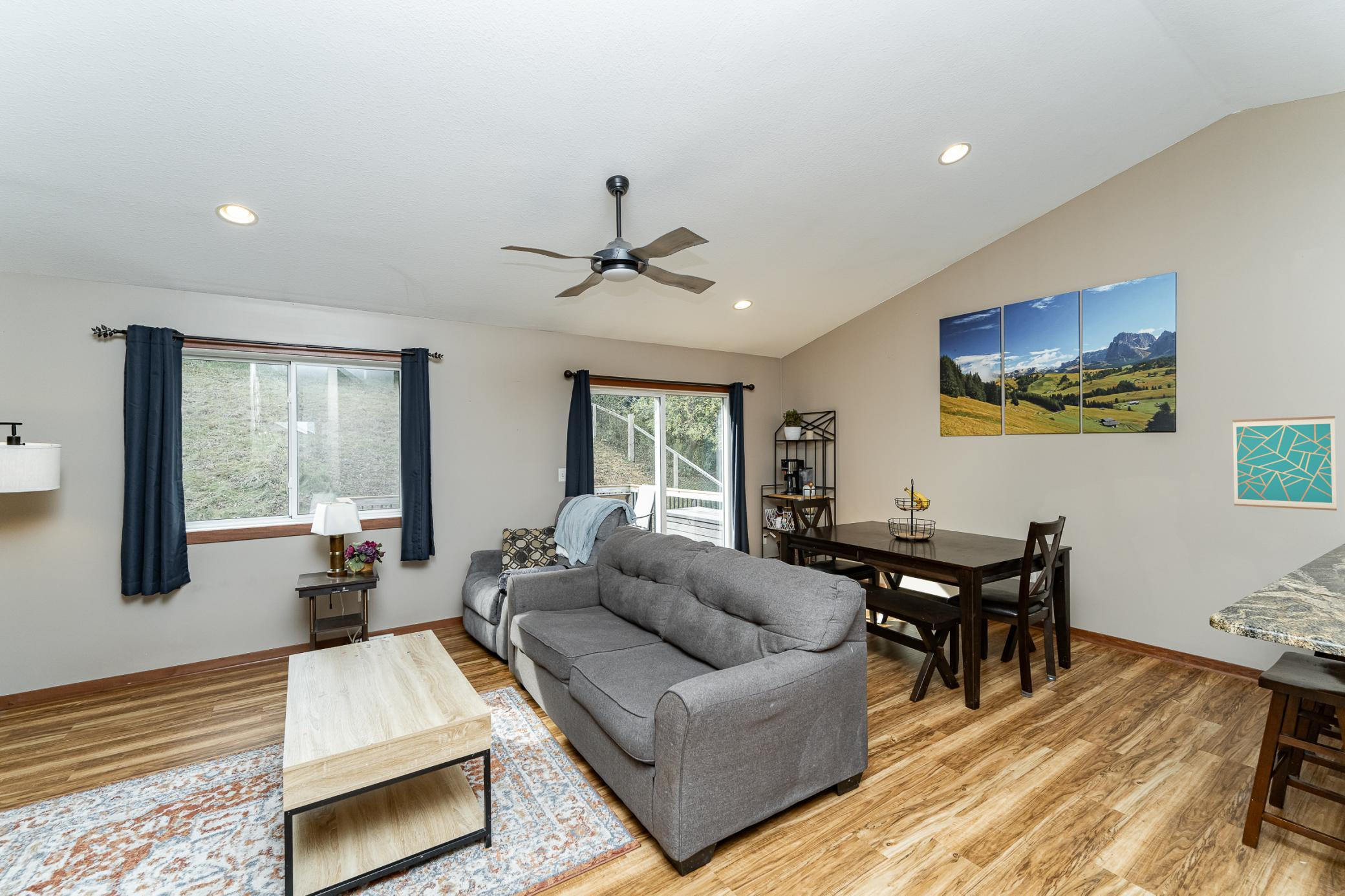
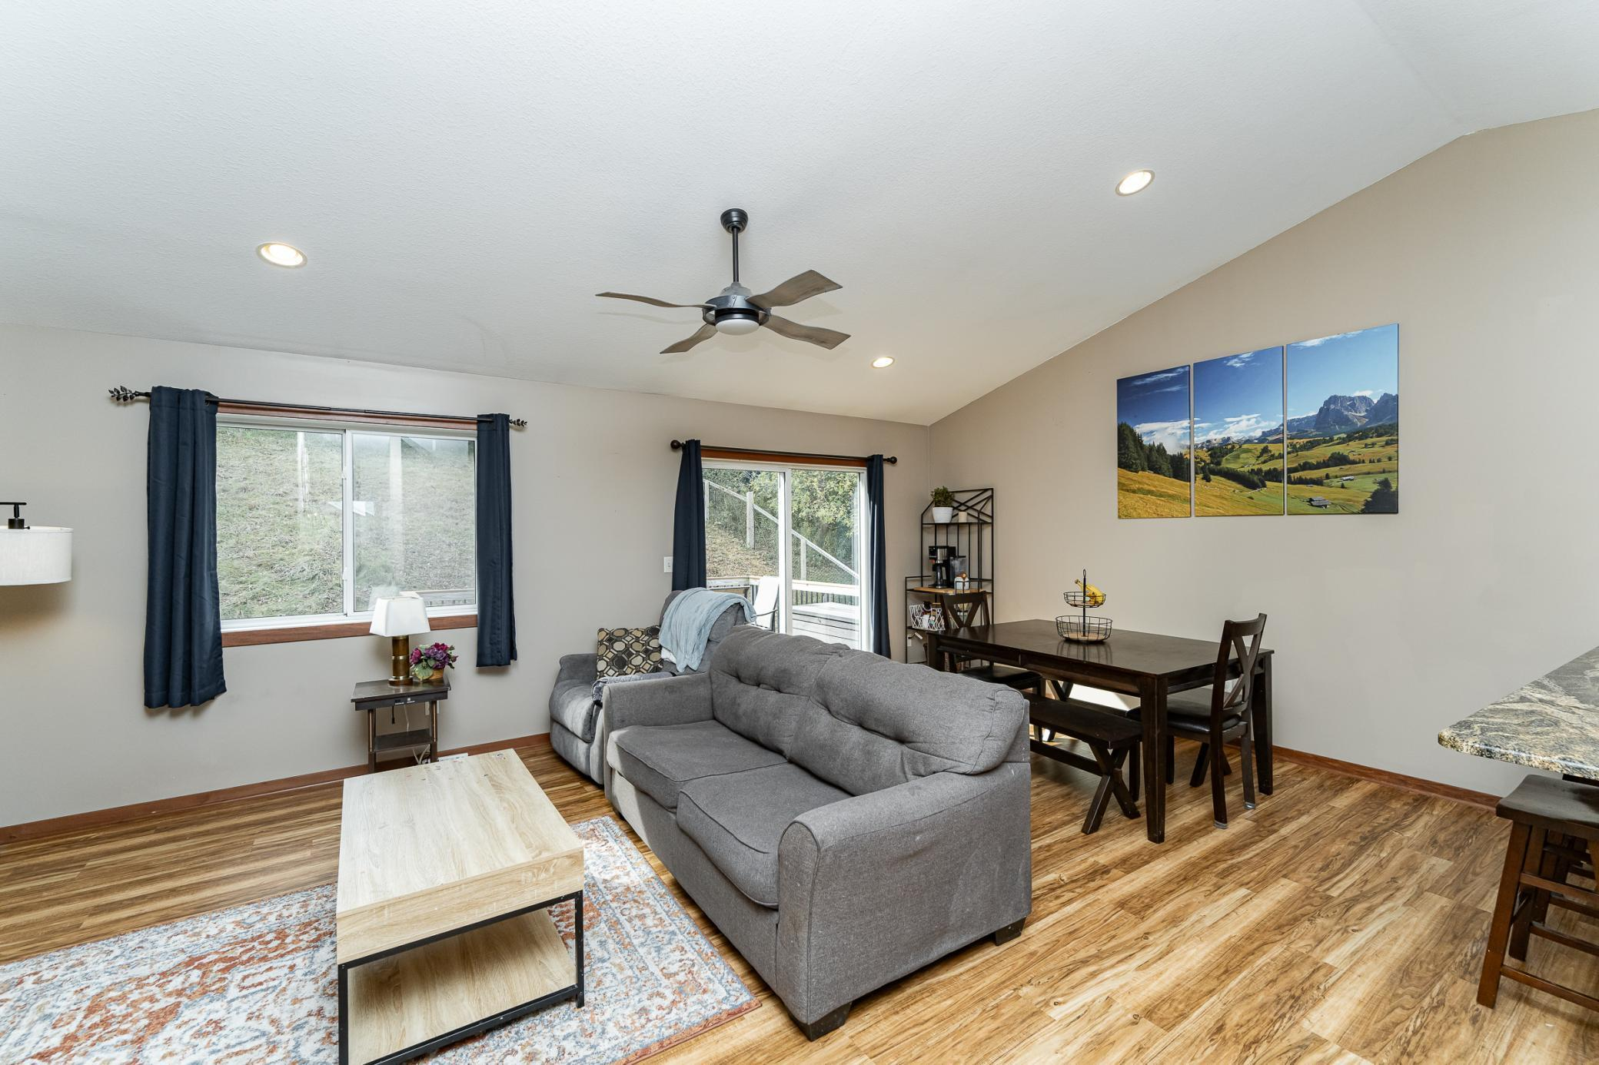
- wall art (1282, 463)
